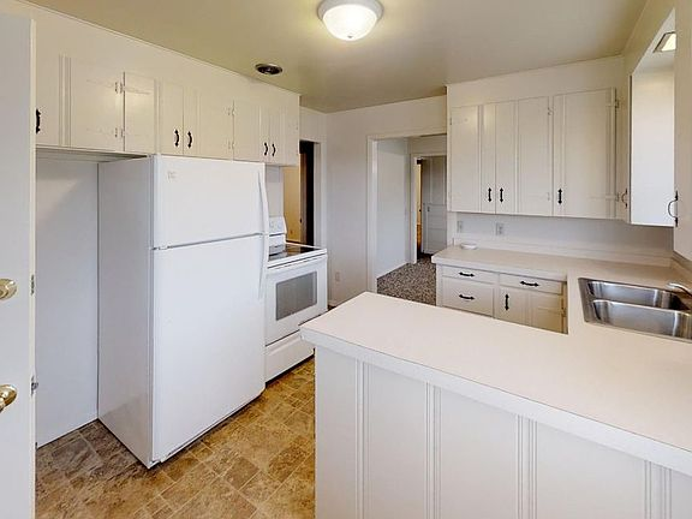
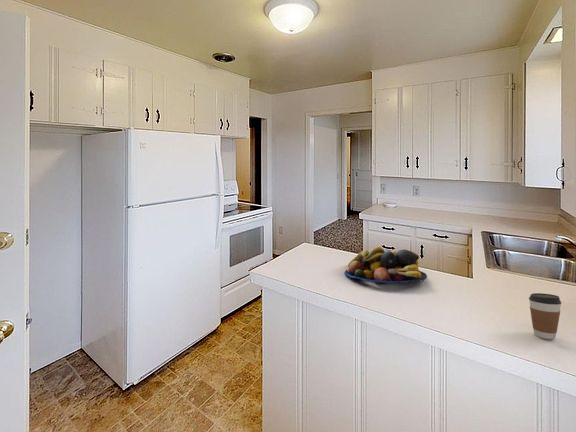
+ coffee cup (544, 315)
+ fruit bowl (383, 260)
